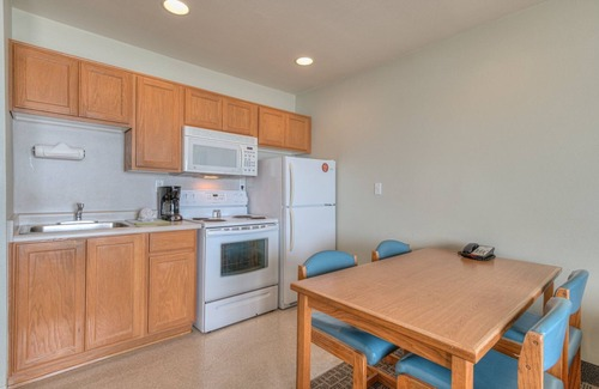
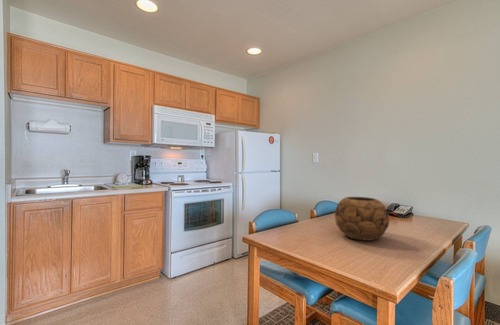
+ decorative bowl (360, 217)
